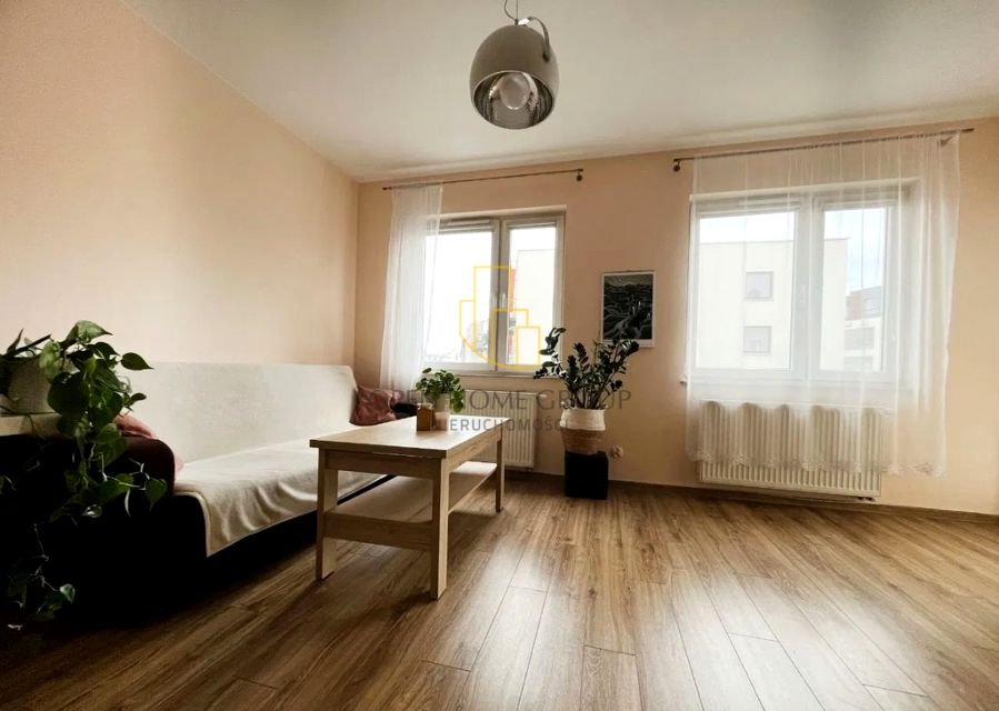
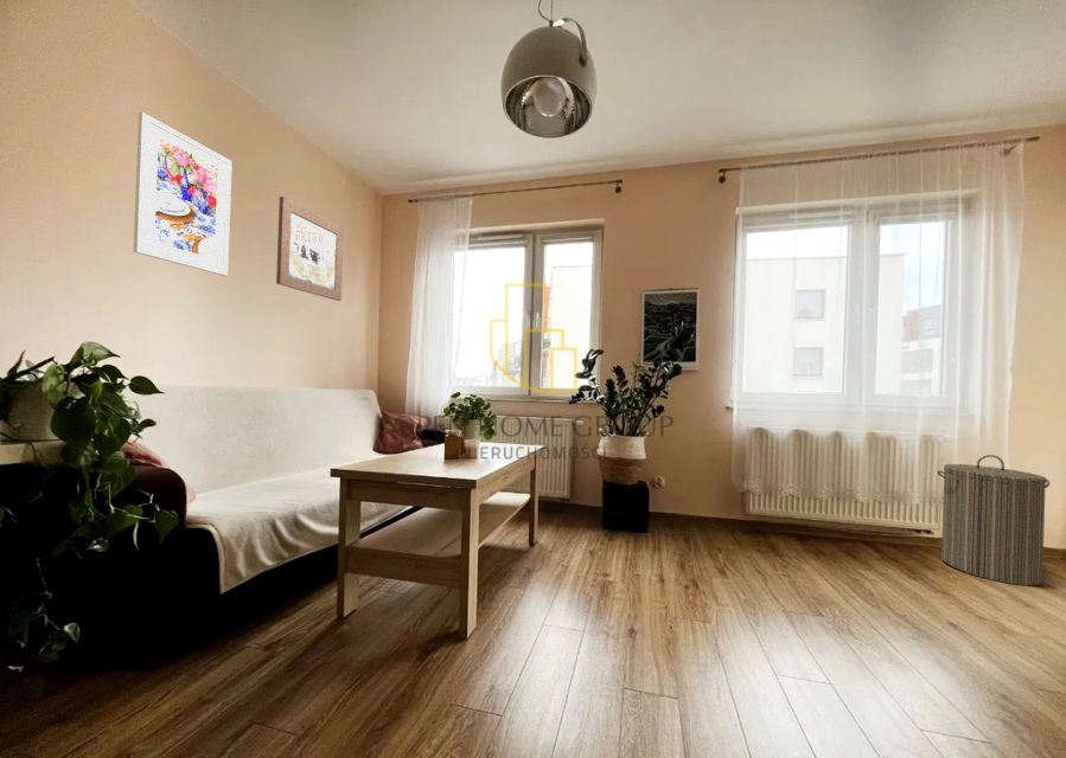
+ wall art (313, 253)
+ laundry hamper (990, 512)
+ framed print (187, 201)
